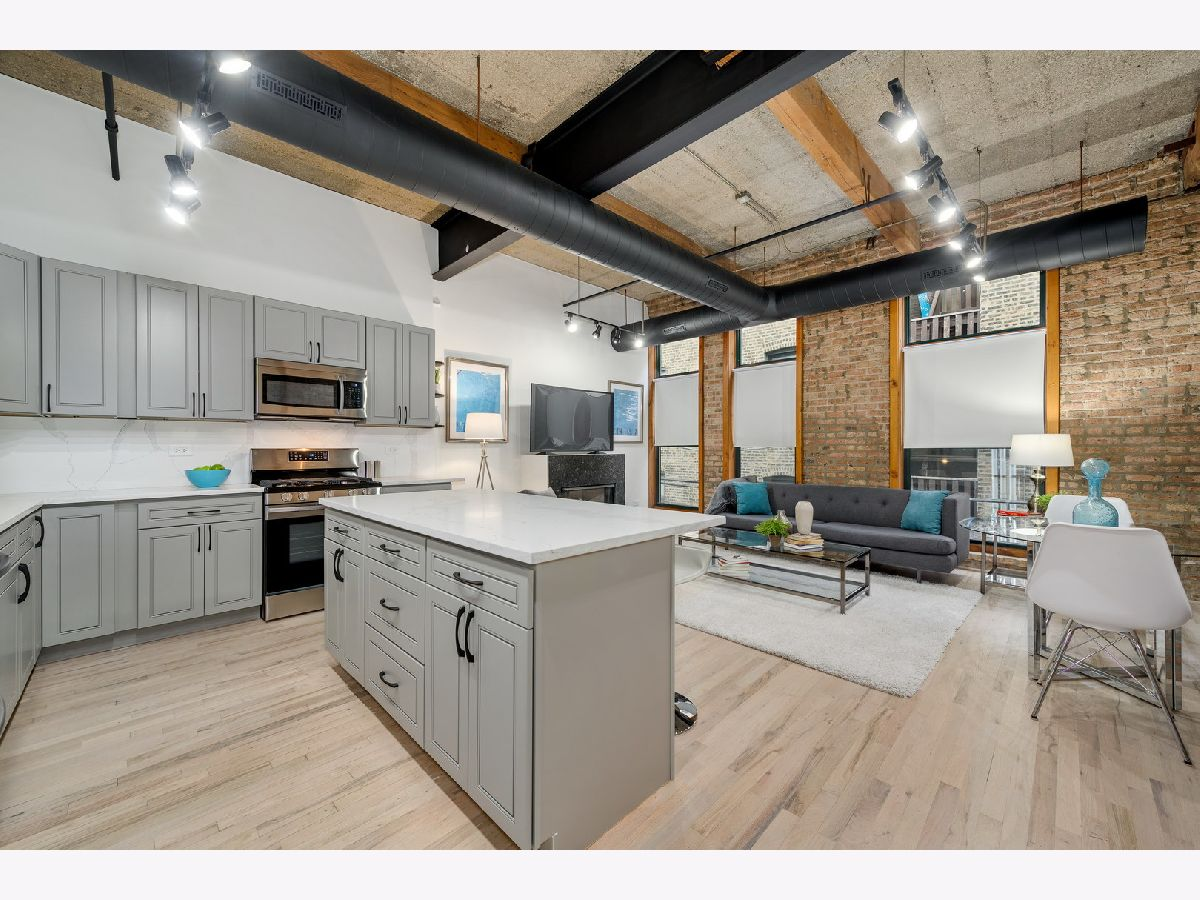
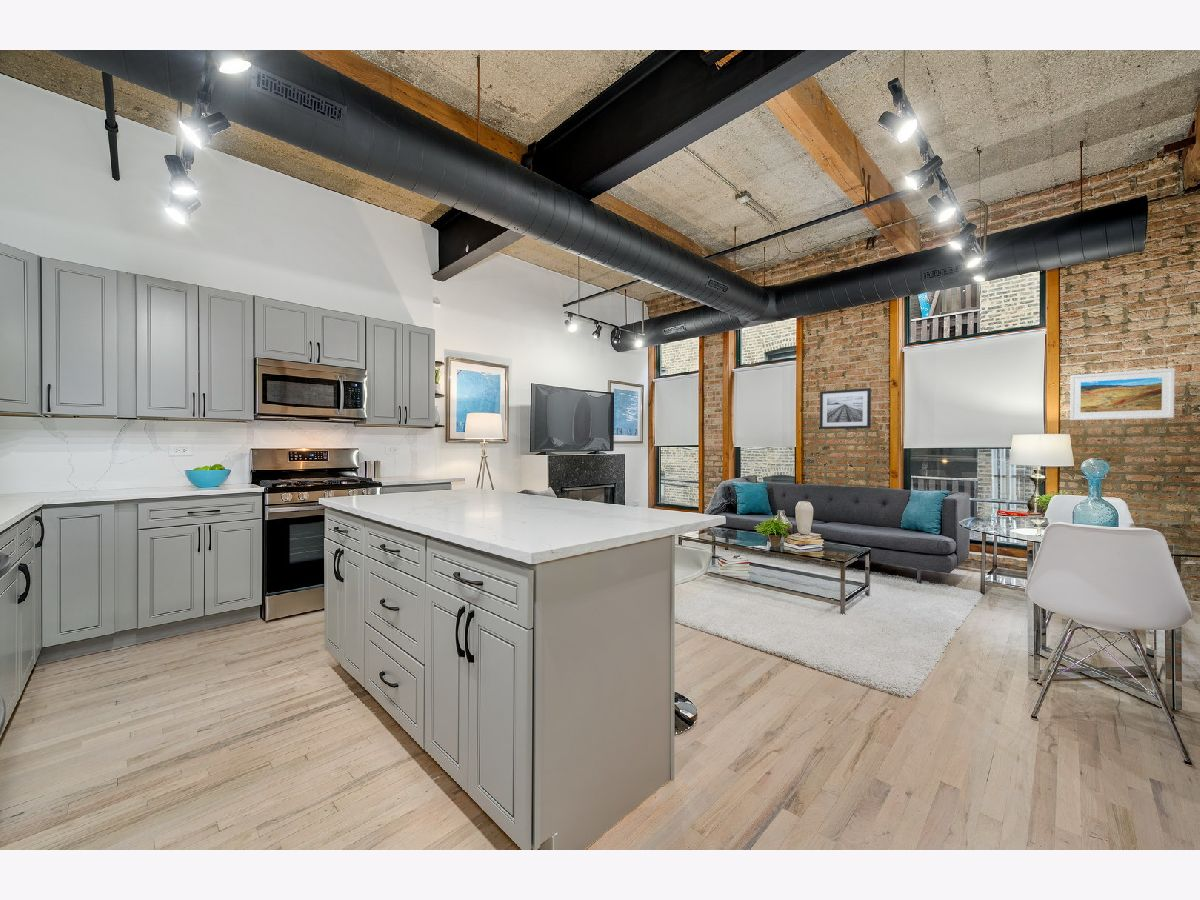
+ wall art (844, 409)
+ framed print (1119, 395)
